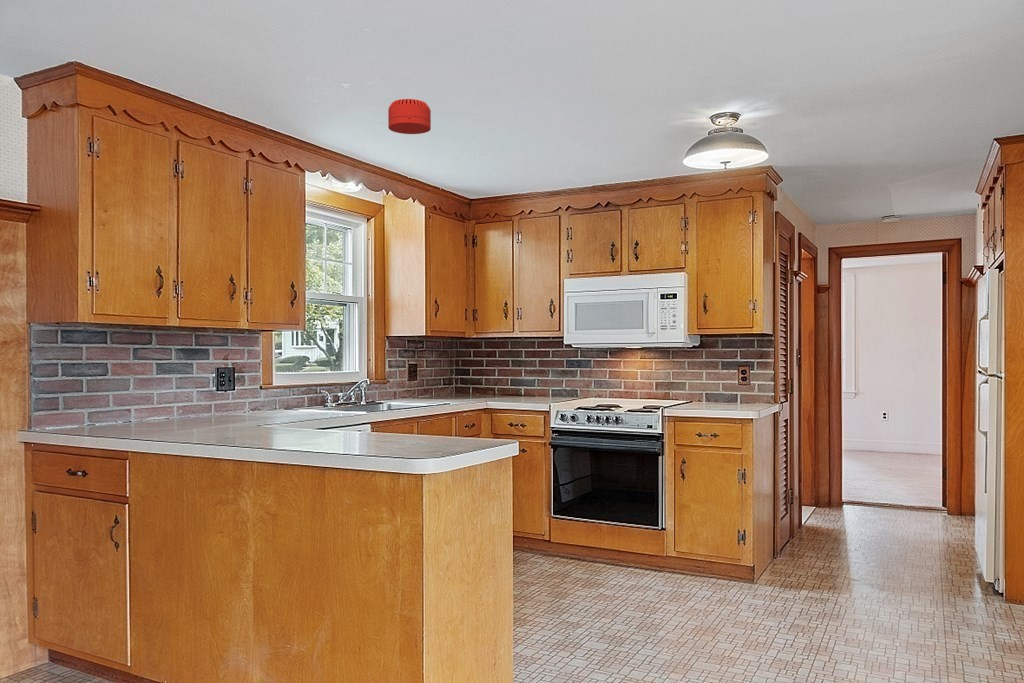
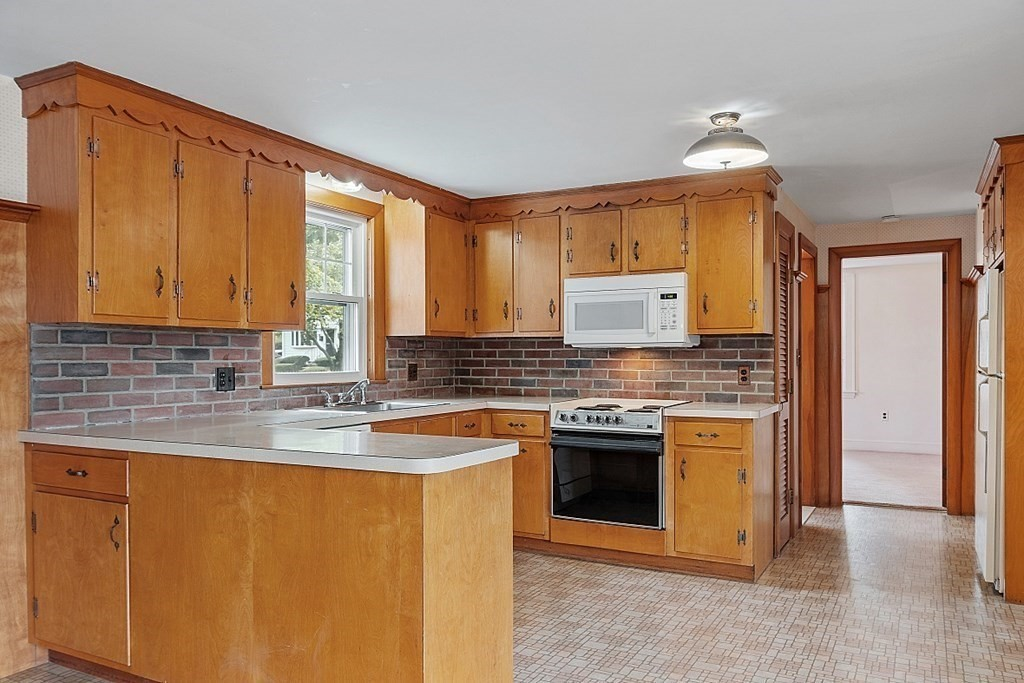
- smoke detector (409, 116)
